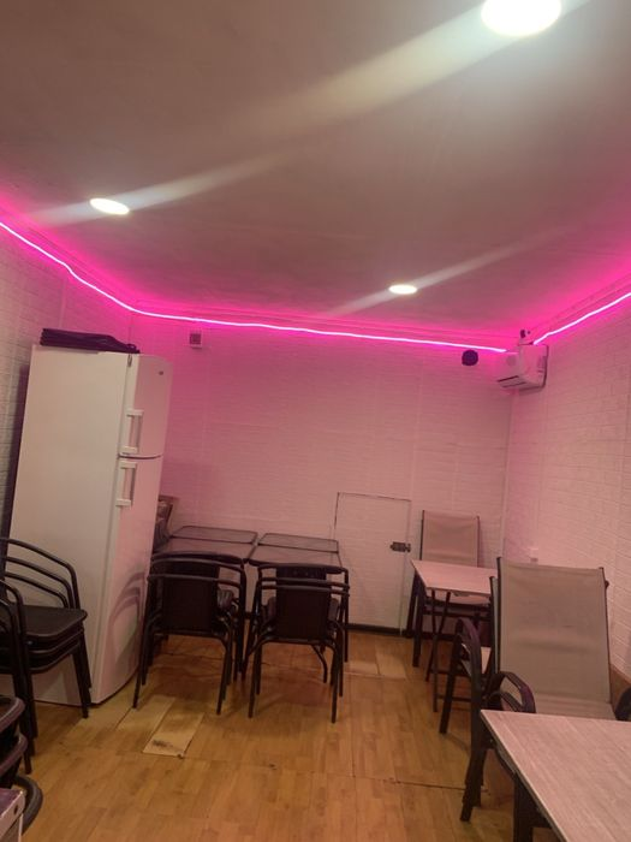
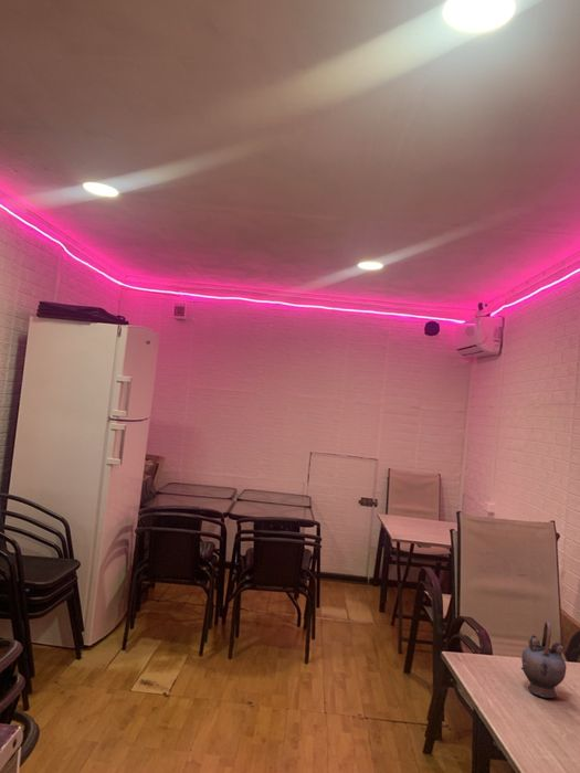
+ teapot (544, 658)
